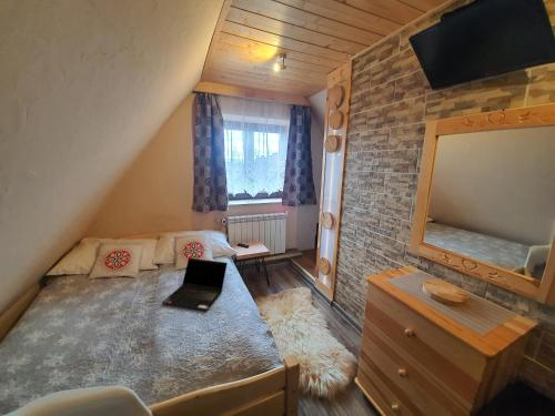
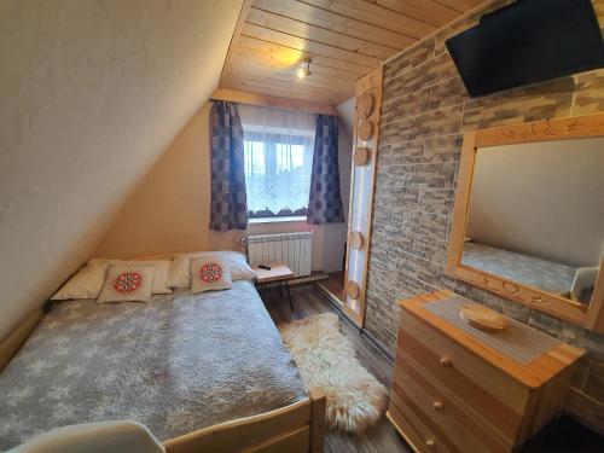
- laptop computer (196, 282)
